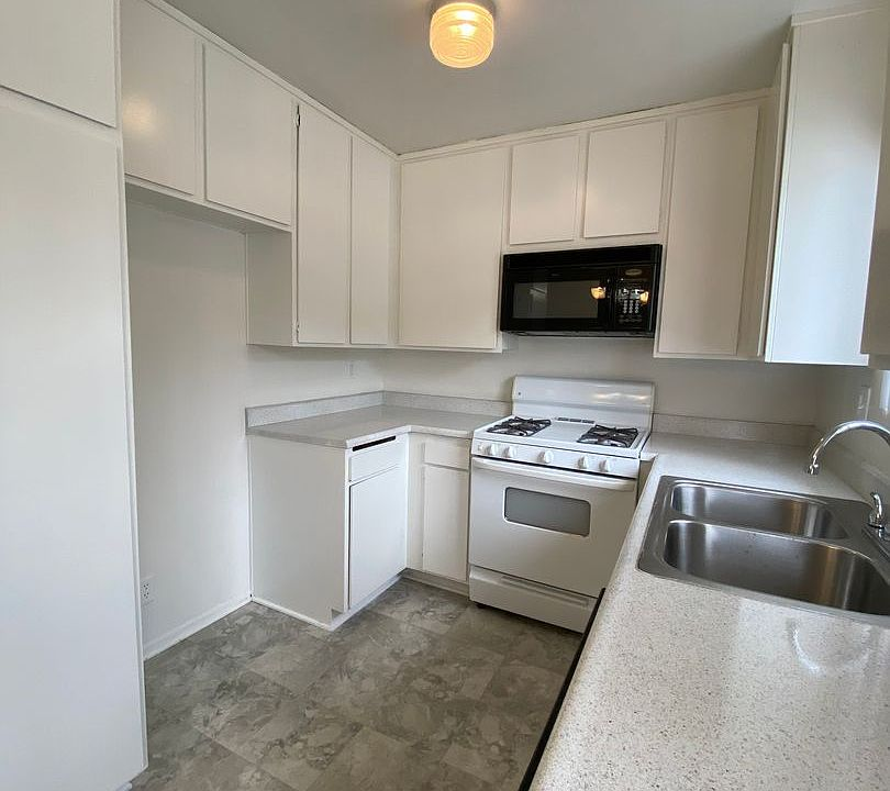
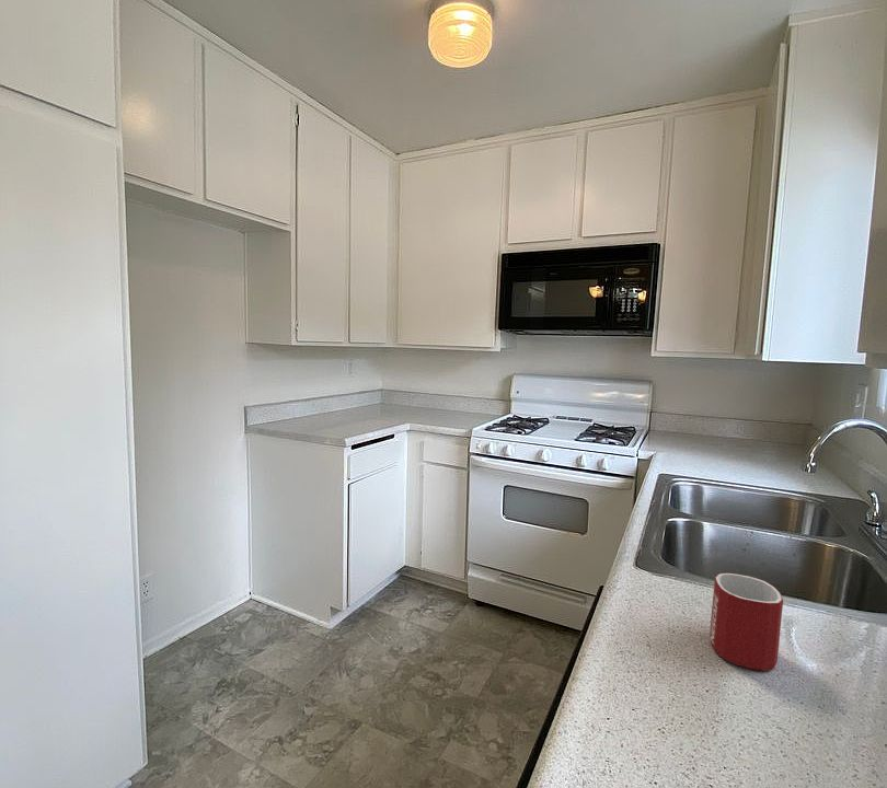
+ mug (741, 613)
